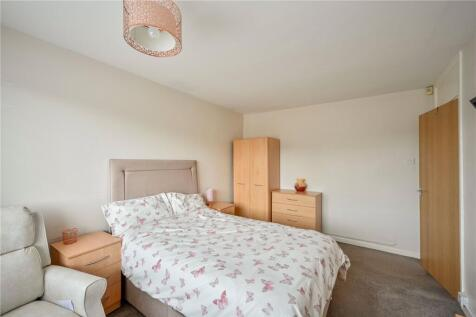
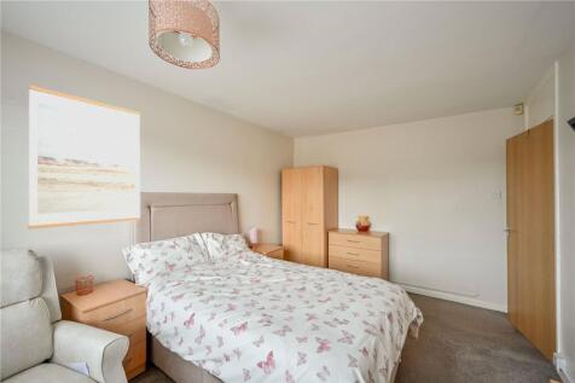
+ wall art (92, 162)
